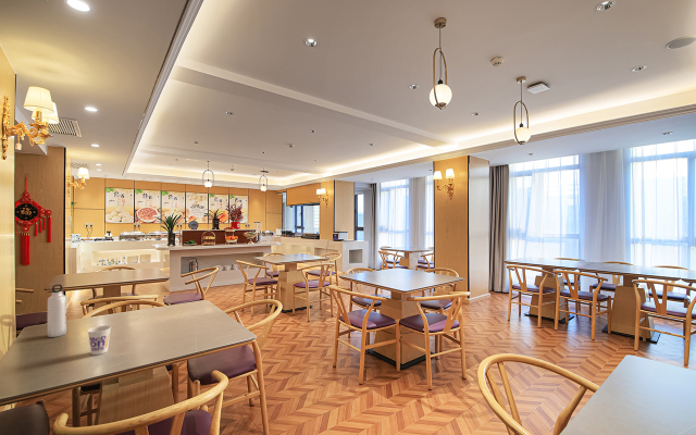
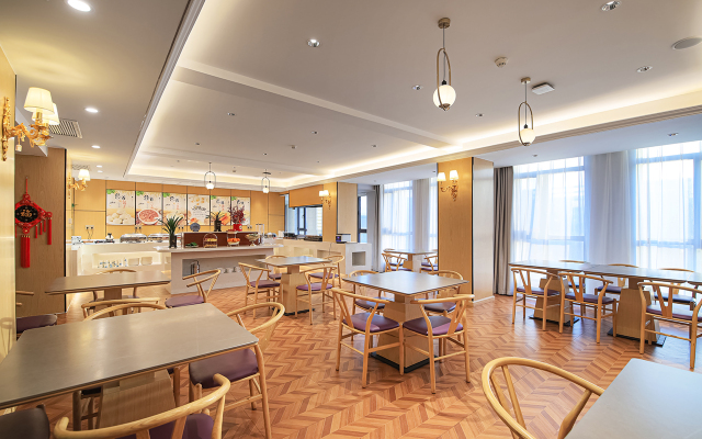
- cup (99, 340)
- water bottle (57, 309)
